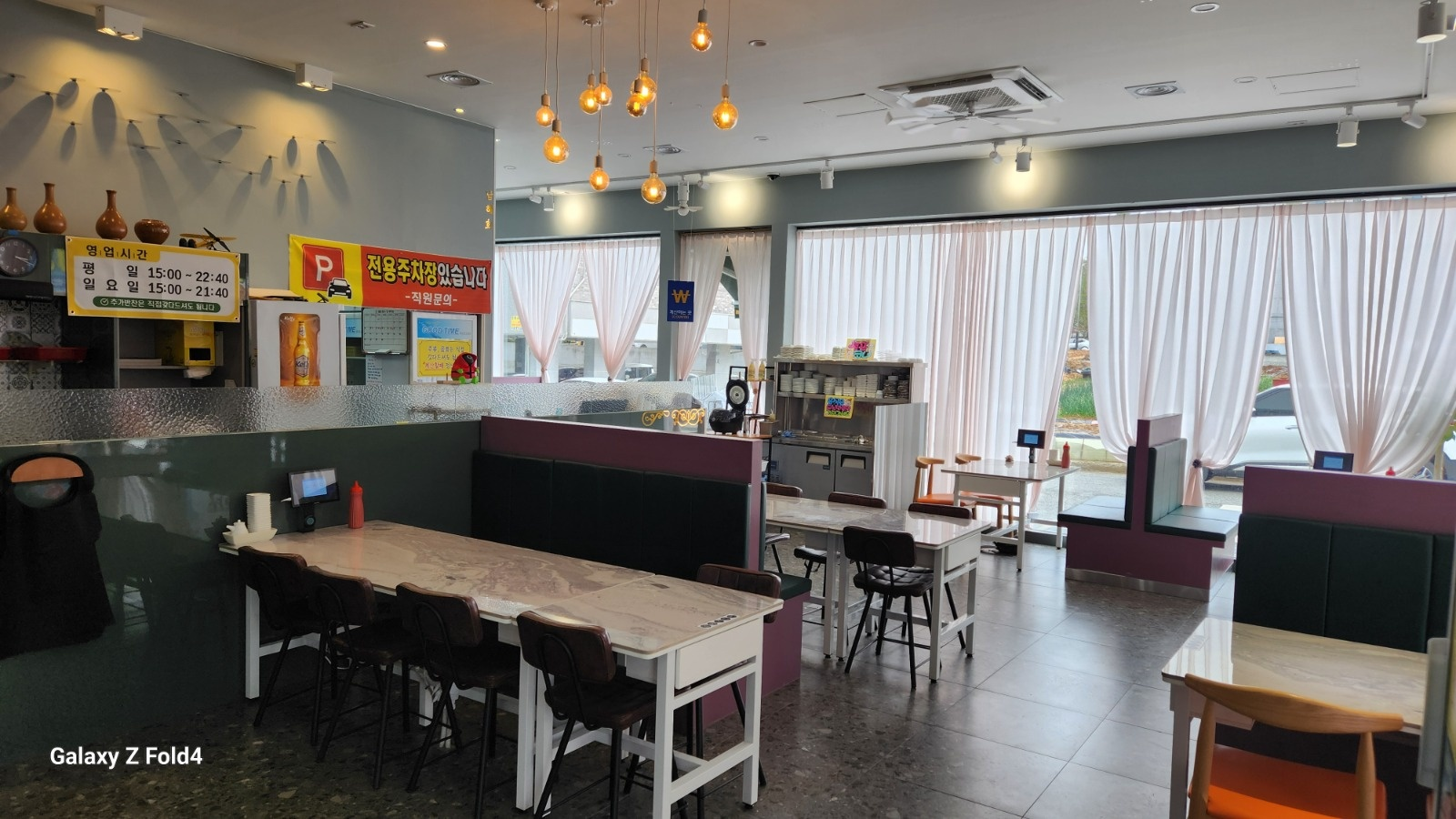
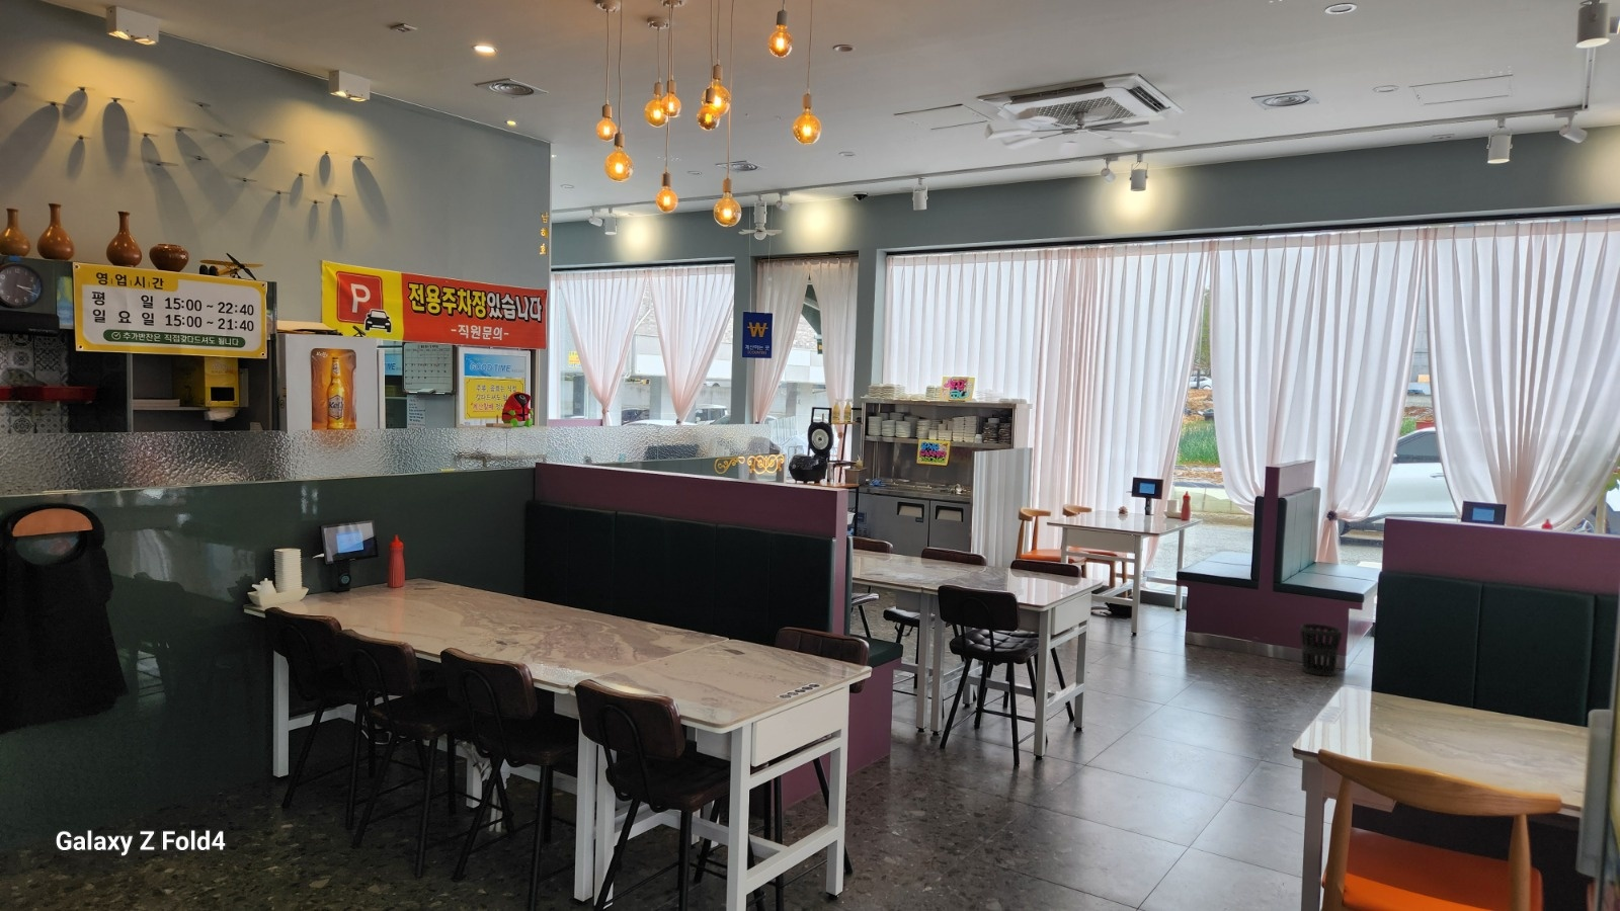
+ wastebasket (1320, 650)
